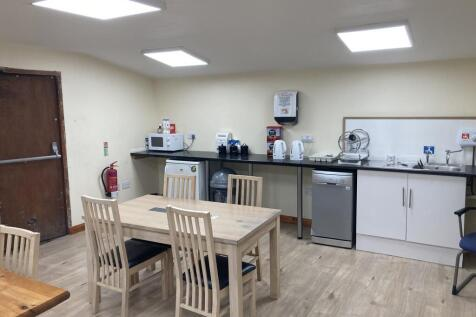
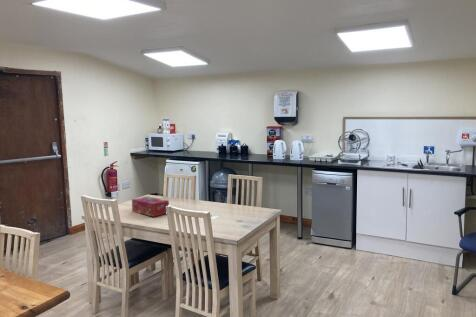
+ tissue box (150, 206)
